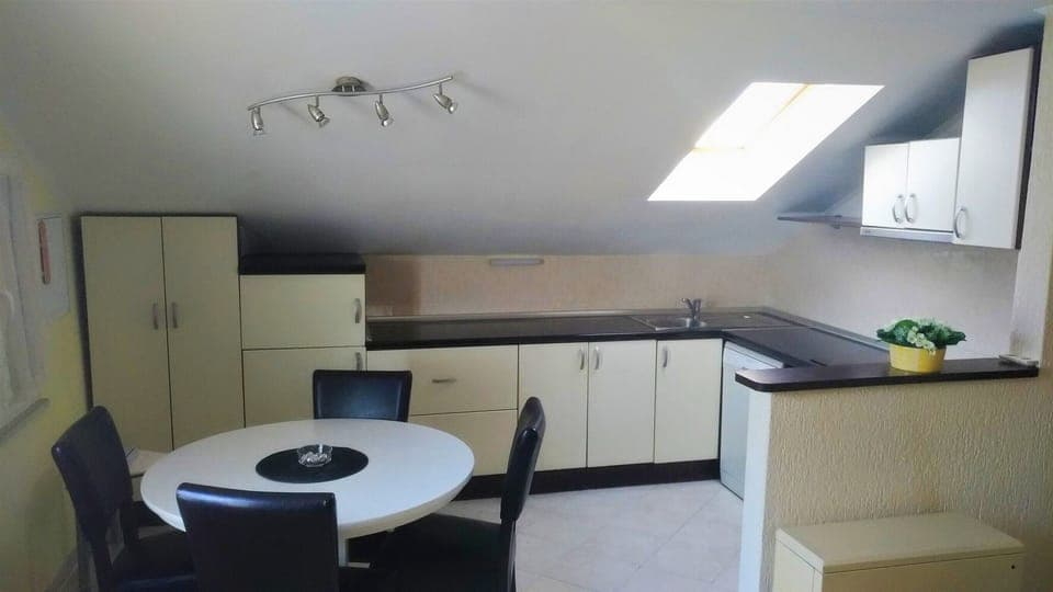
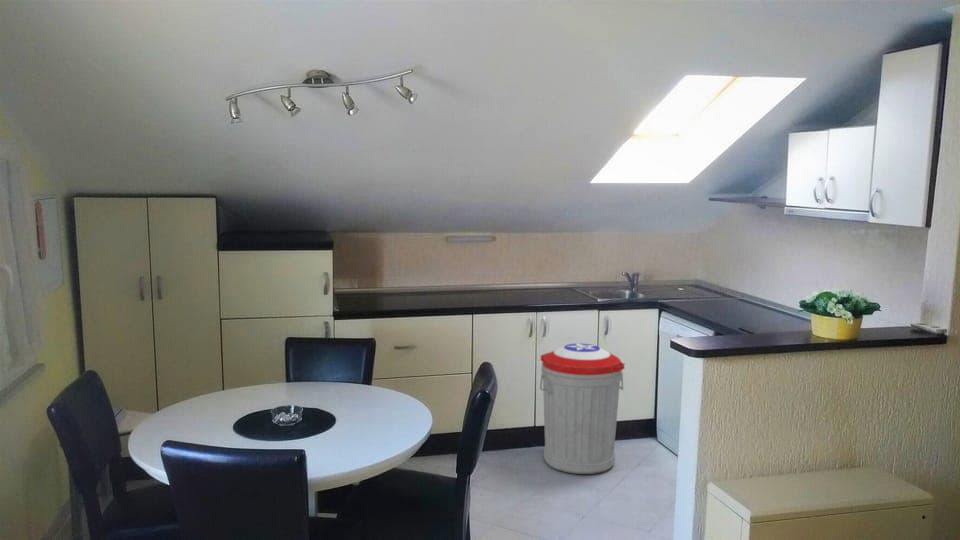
+ trash can (580, 404)
